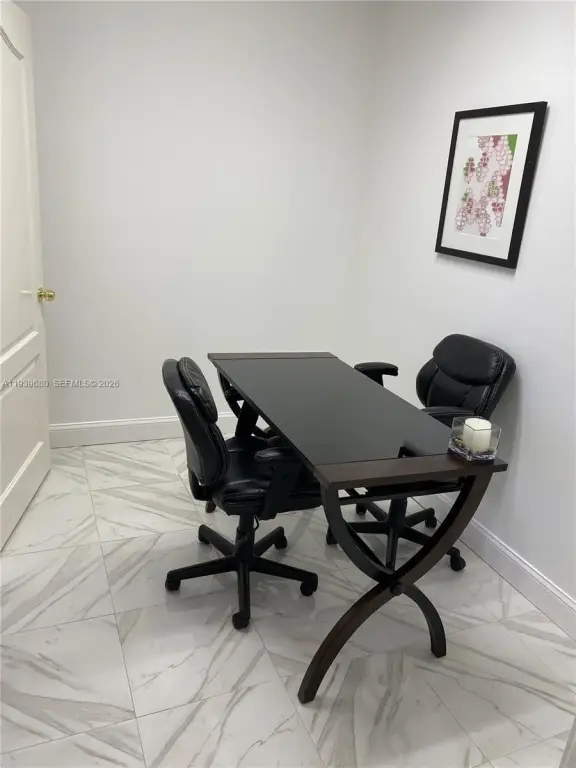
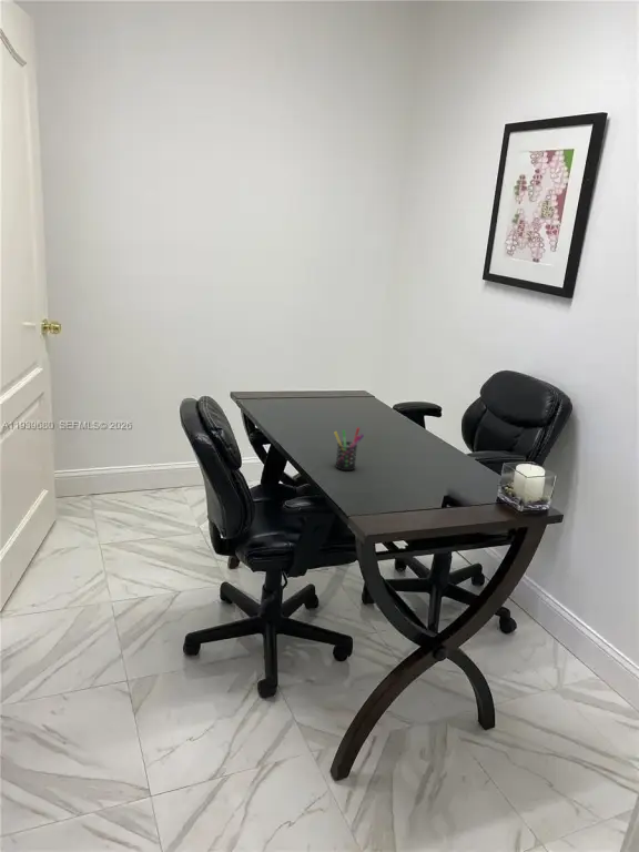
+ pen holder (347, 447)
